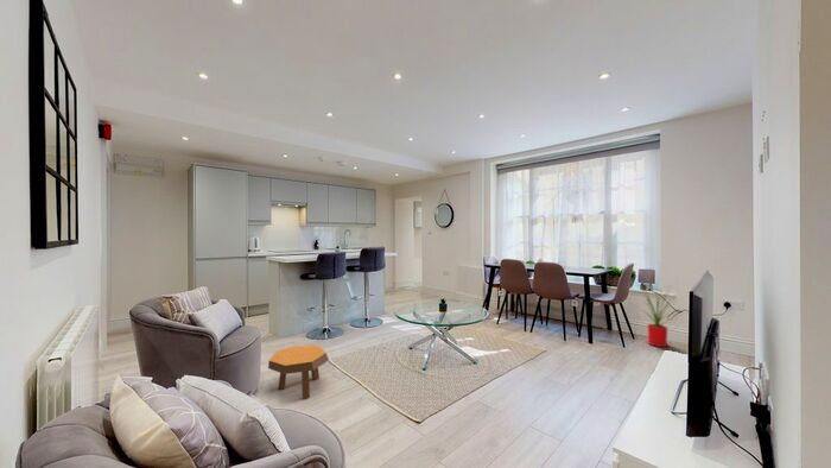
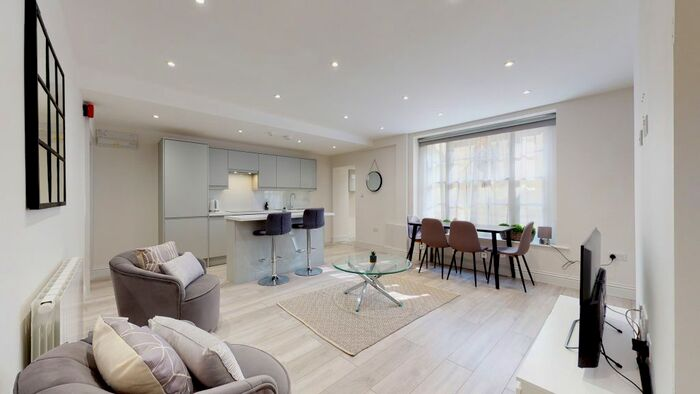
- footstool (298, 369)
- house plant (656, 314)
